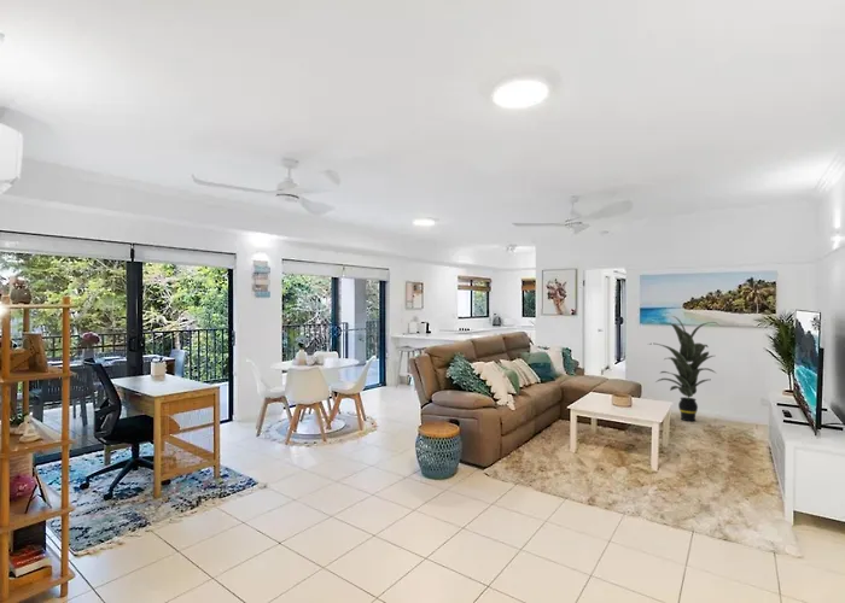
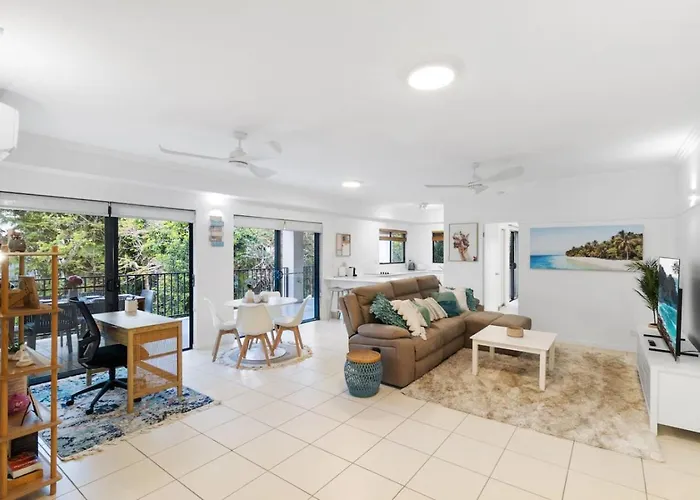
- indoor plant (683, 367)
